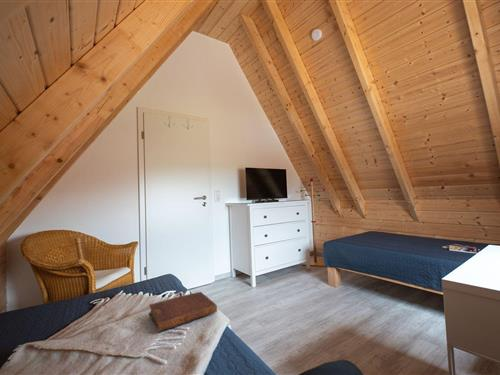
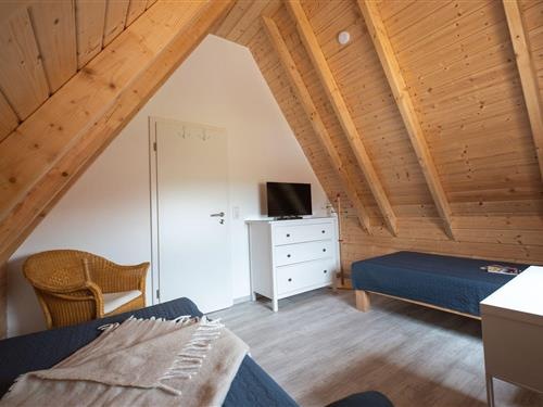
- diary (182, 308)
